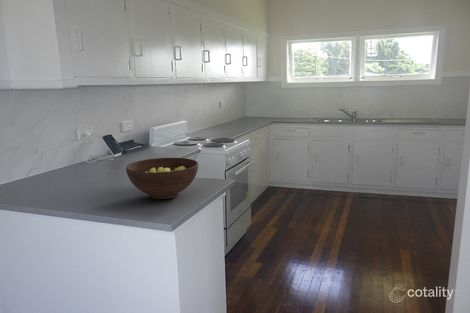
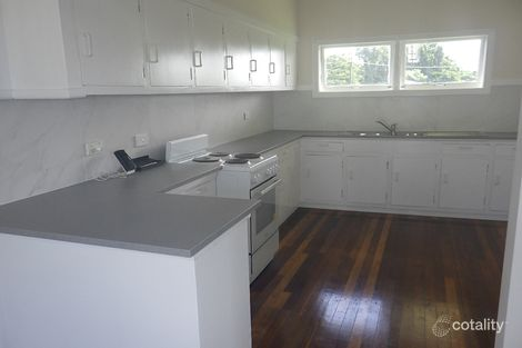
- fruit bowl (163, 180)
